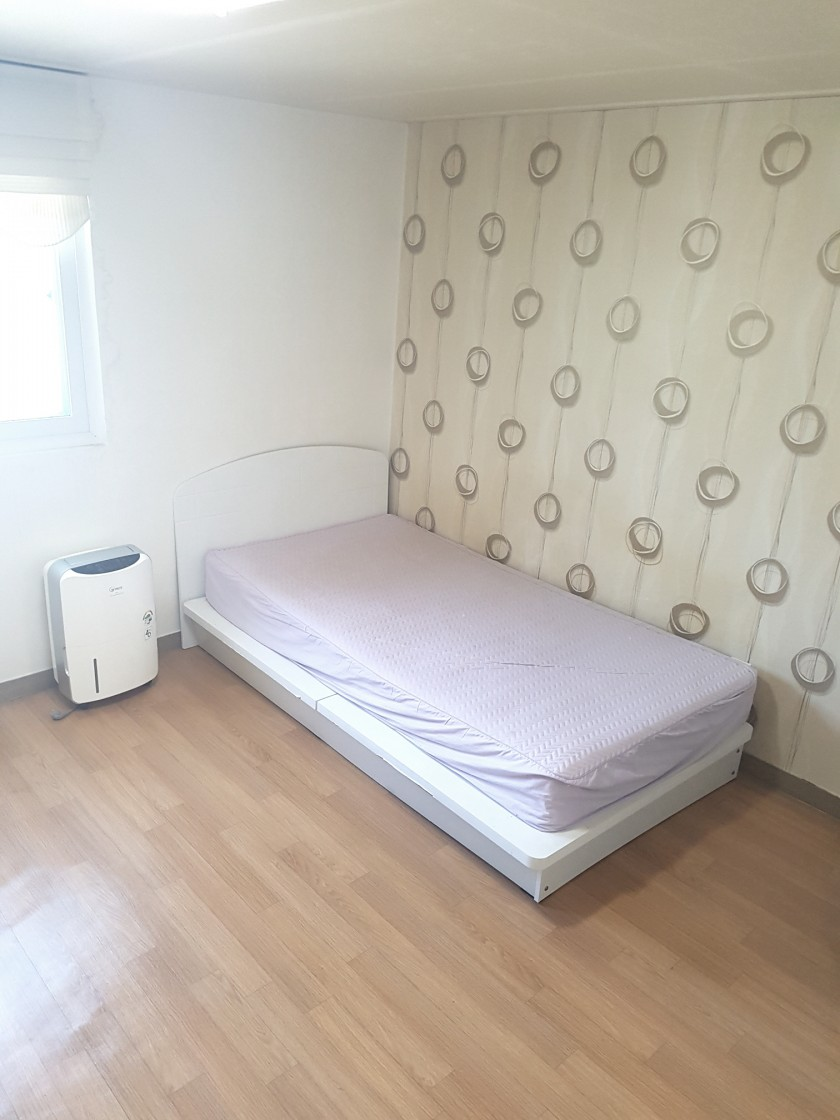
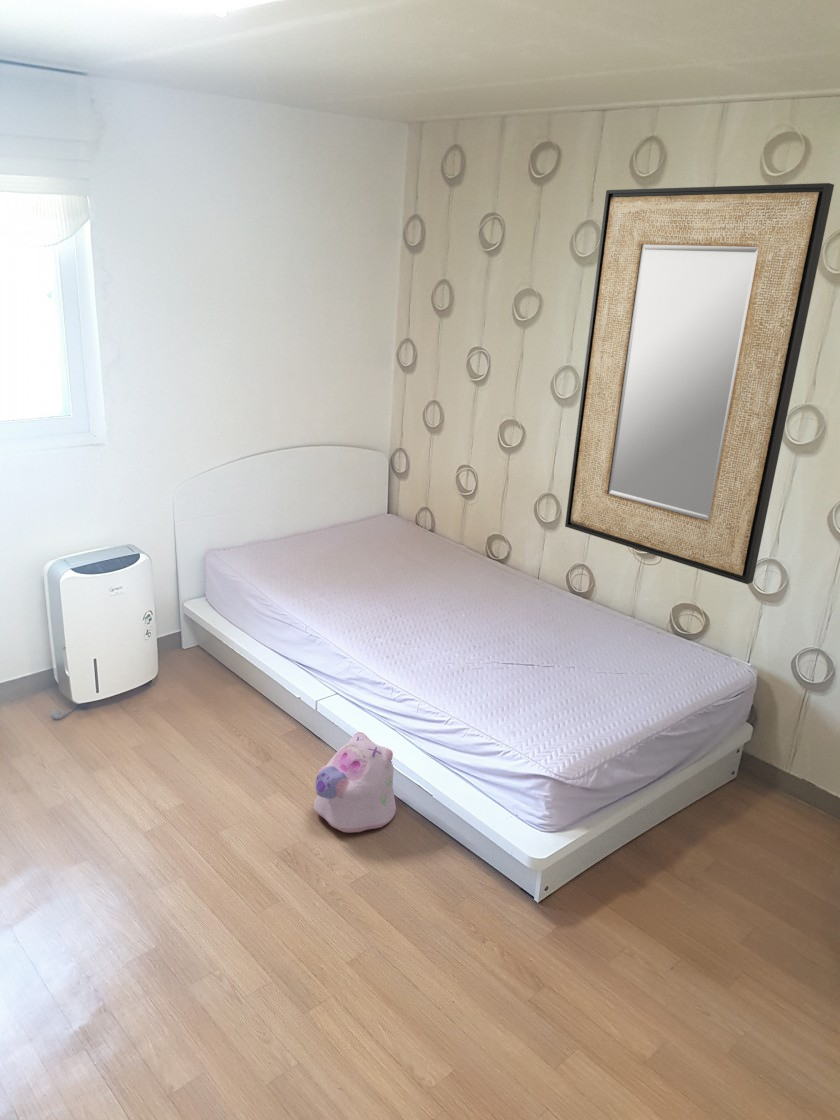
+ plush toy (355, 779)
+ home mirror (678, 382)
